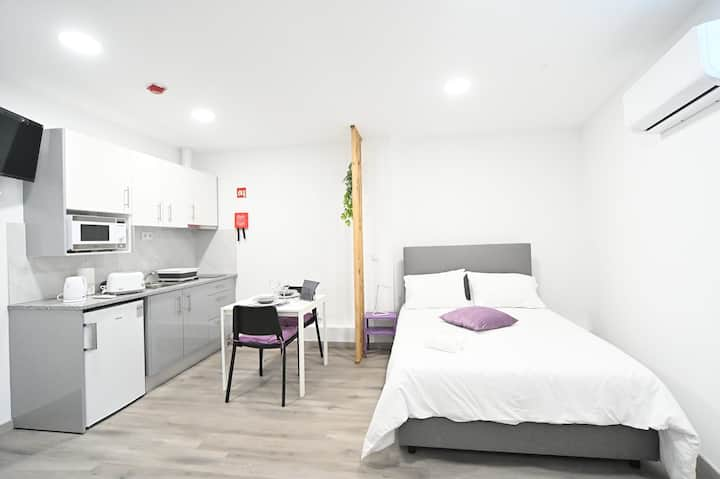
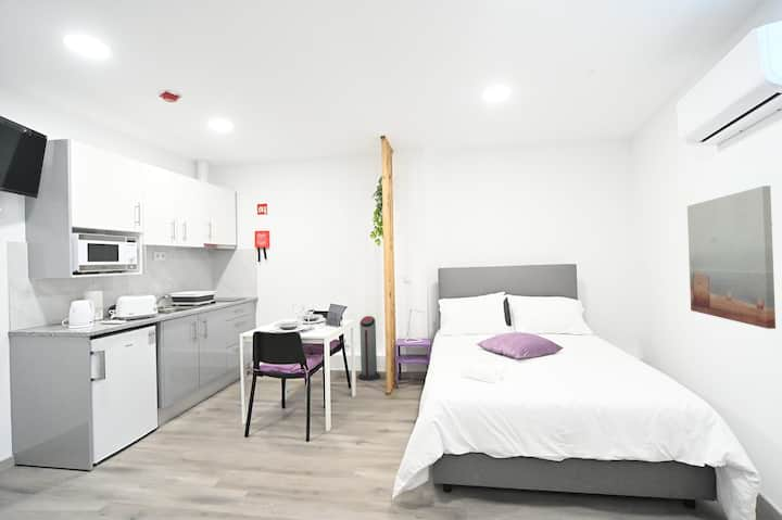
+ wall art (724, 257)
+ air purifier (368, 346)
